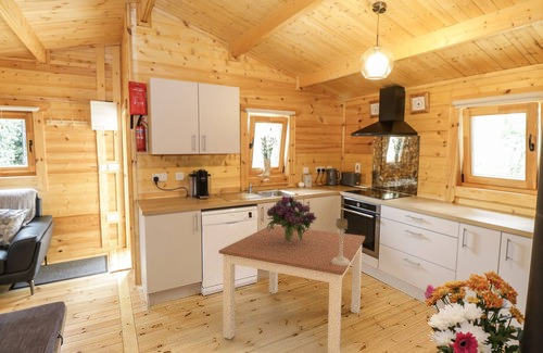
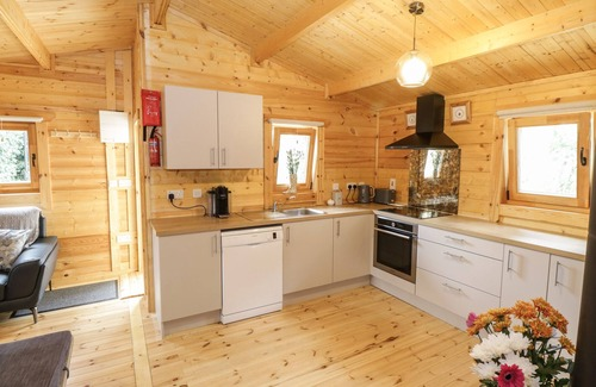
- candle holder (341, 240)
- dining table (298, 276)
- bouquet (288, 218)
